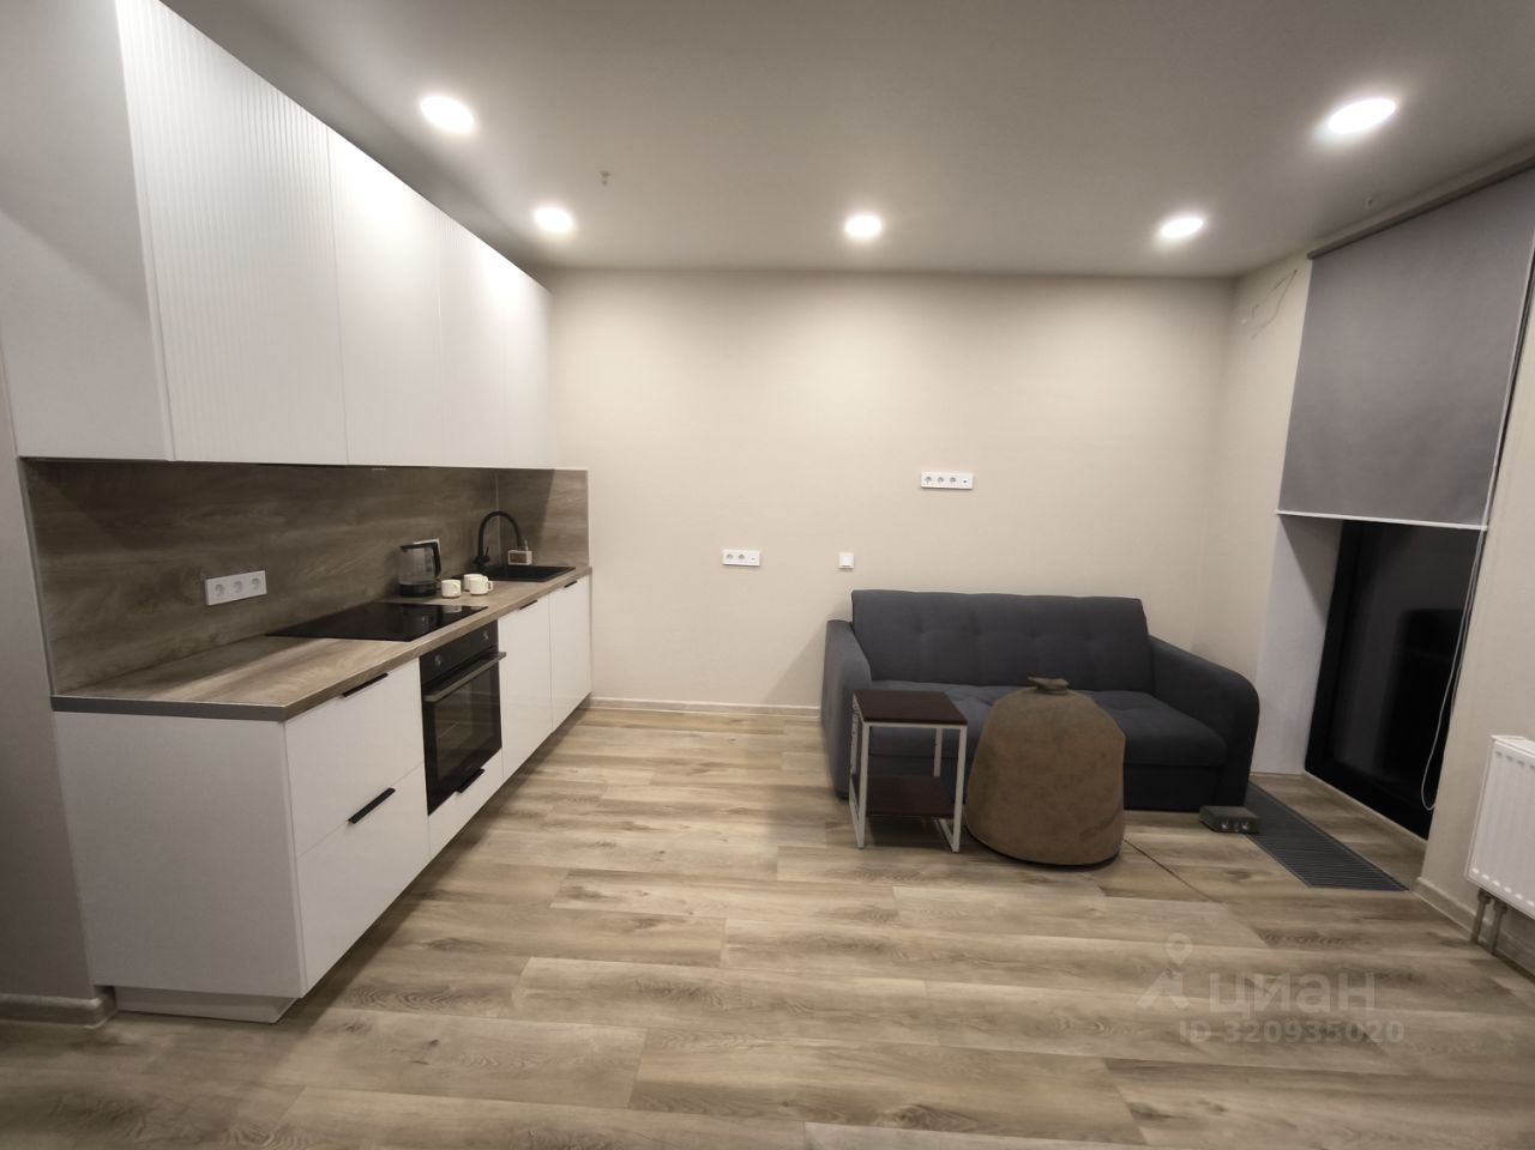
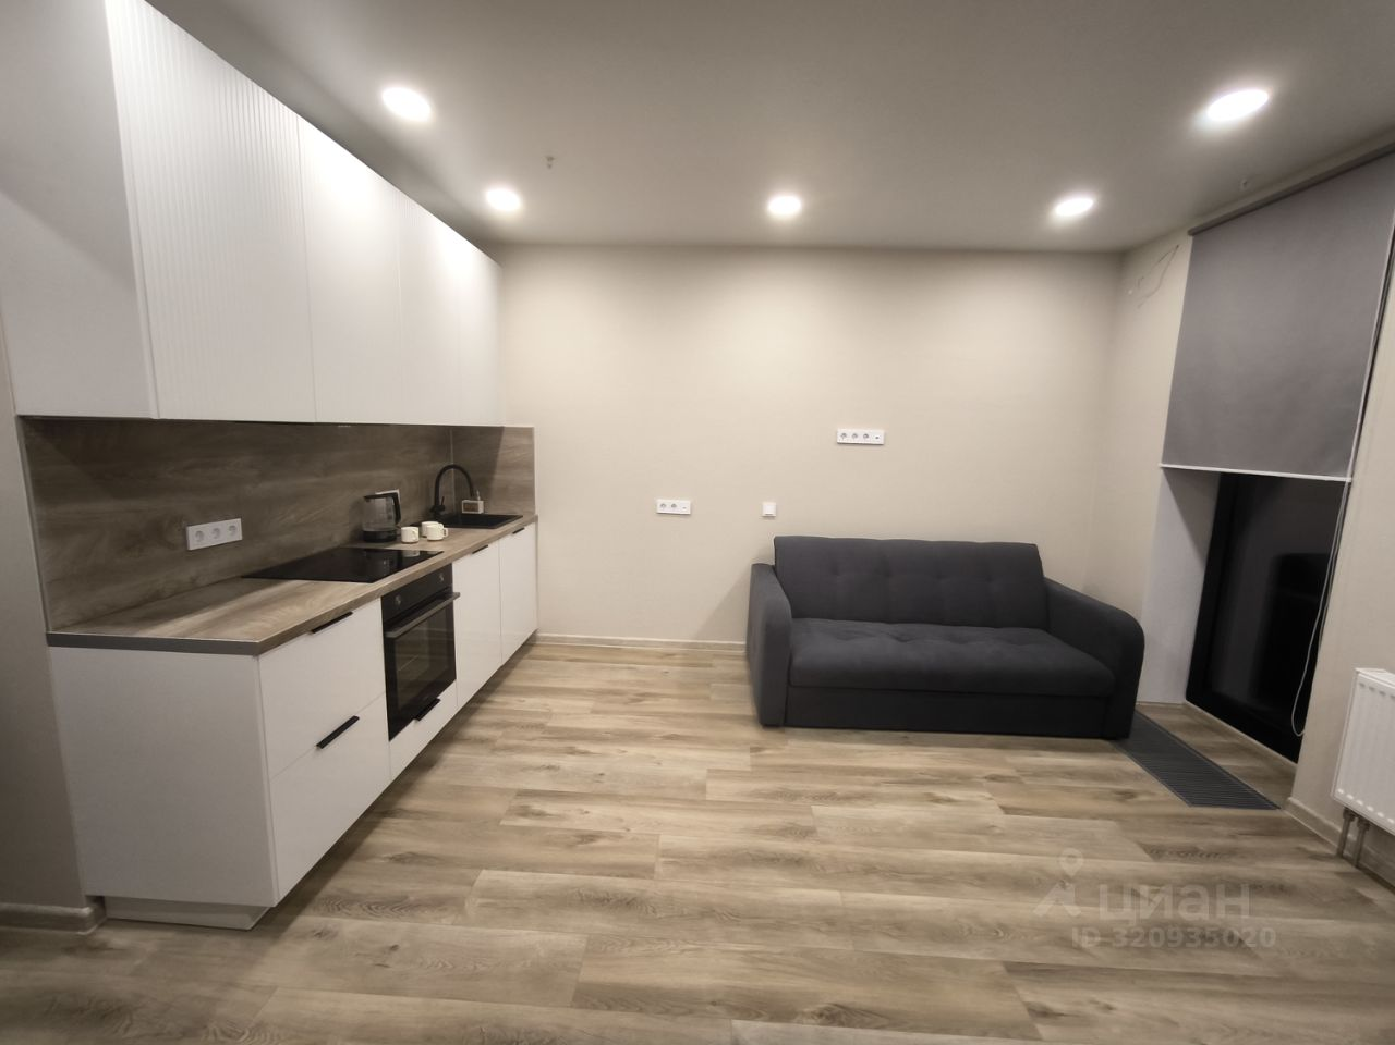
- speaker (1229, 818)
- bag (1048, 760)
- side table (903, 776)
